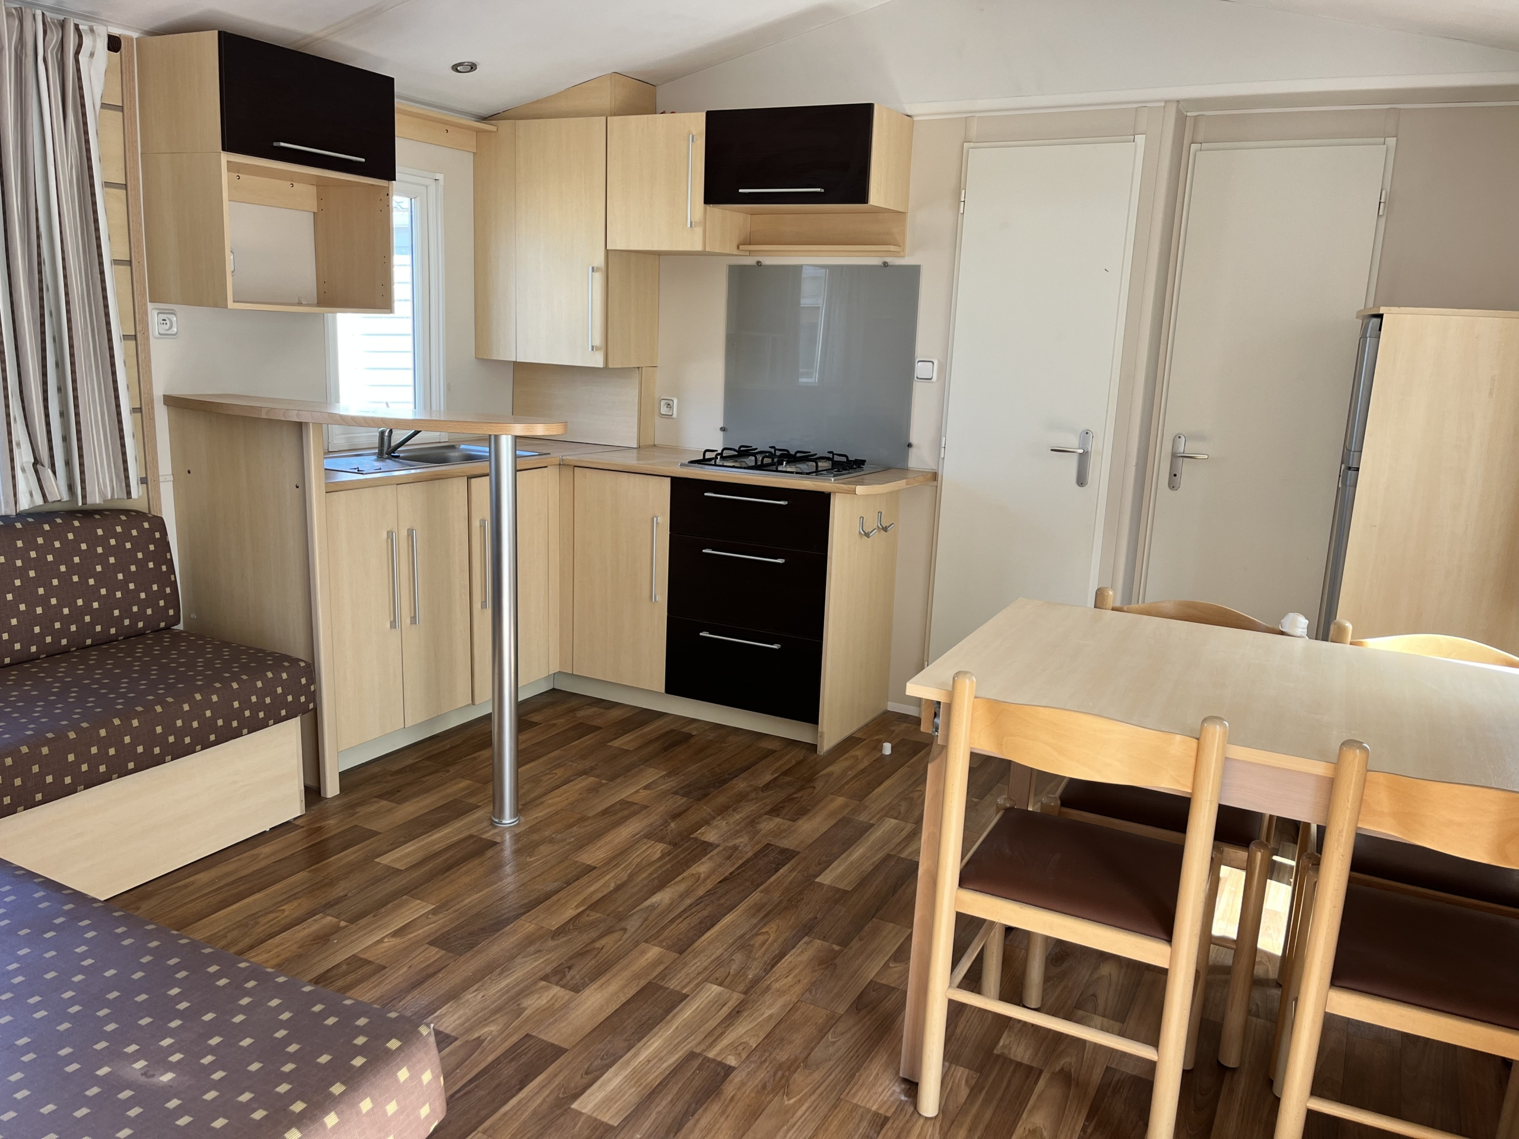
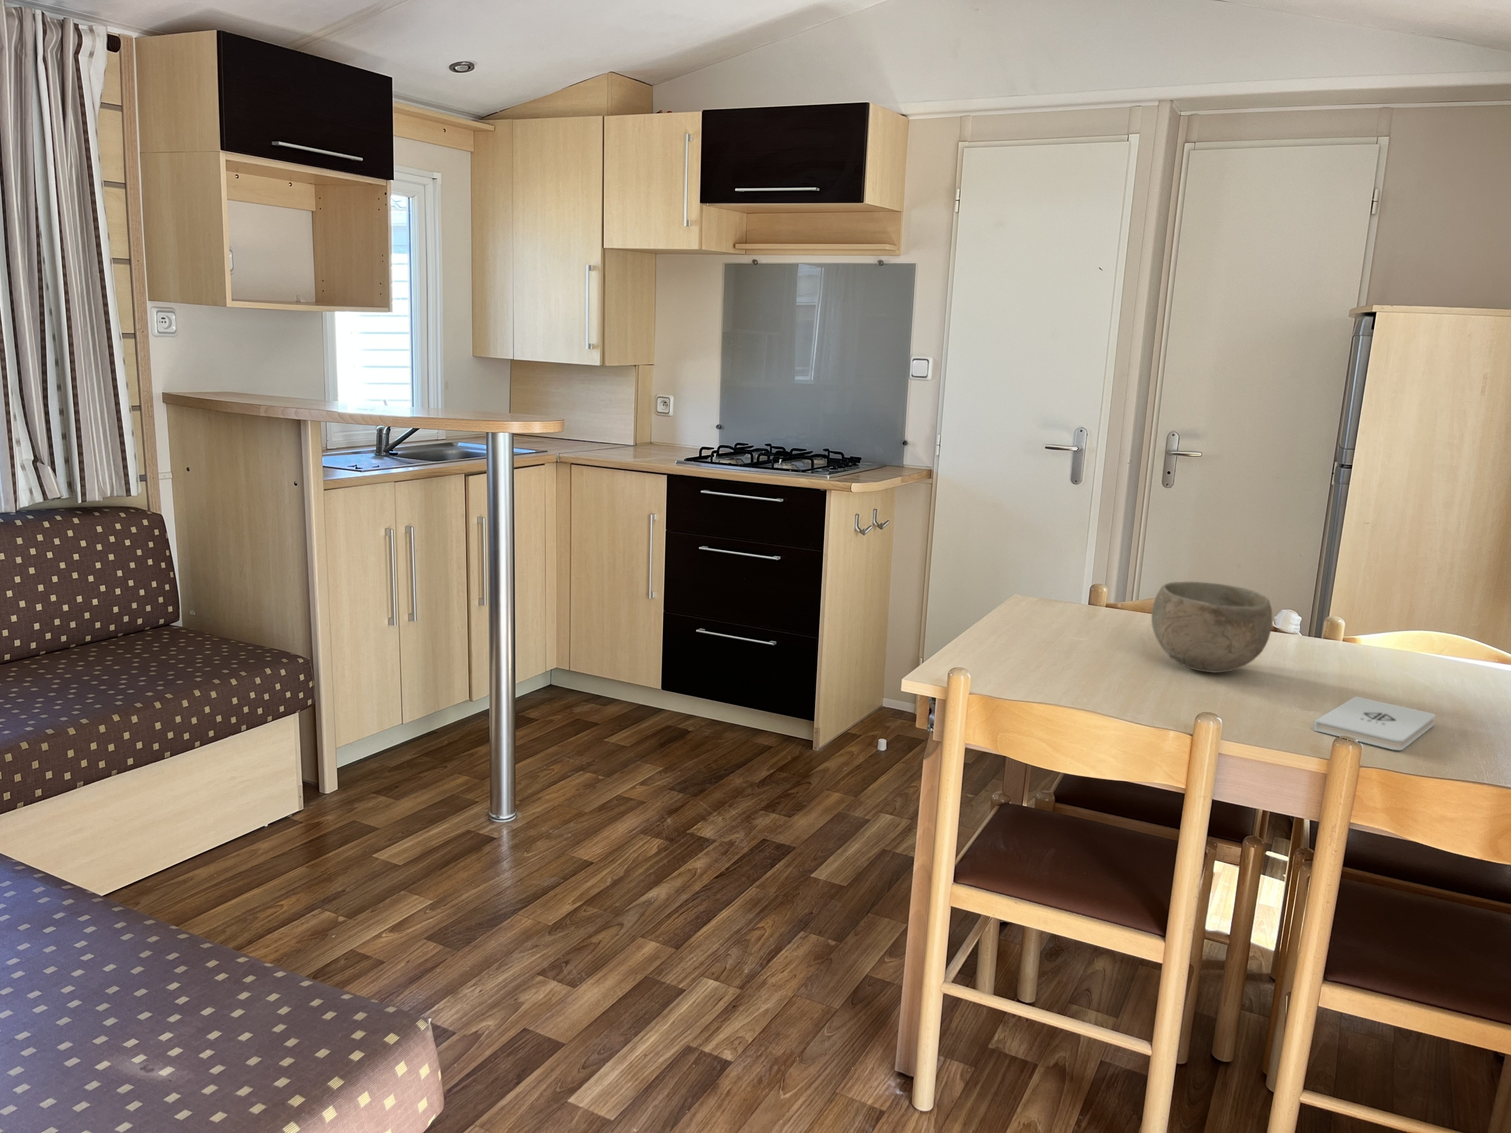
+ notepad (1377, 721)
+ bowl (1209, 630)
